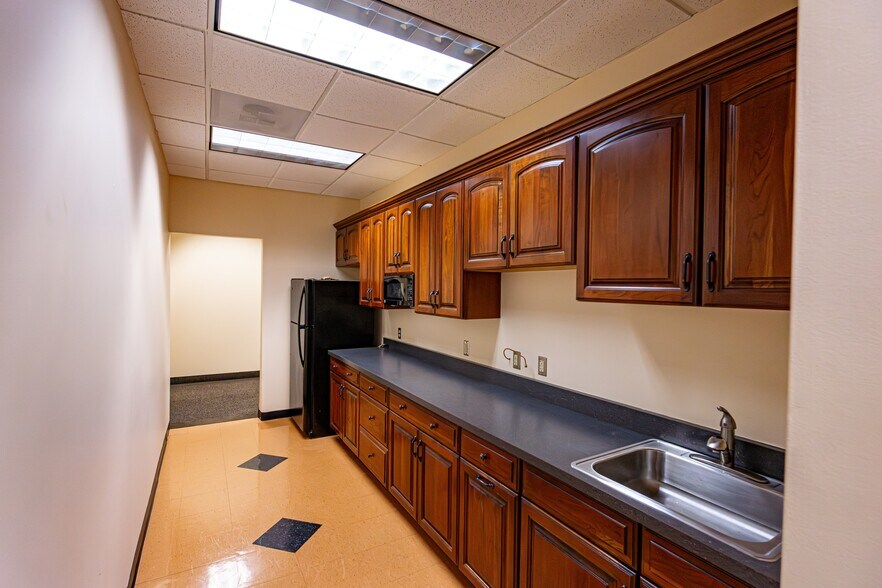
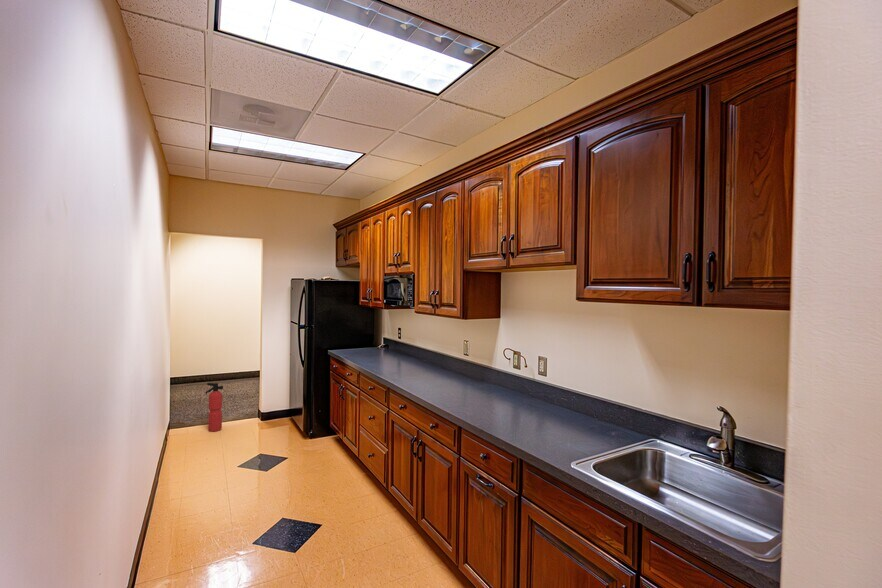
+ fire extinguisher (214, 406)
